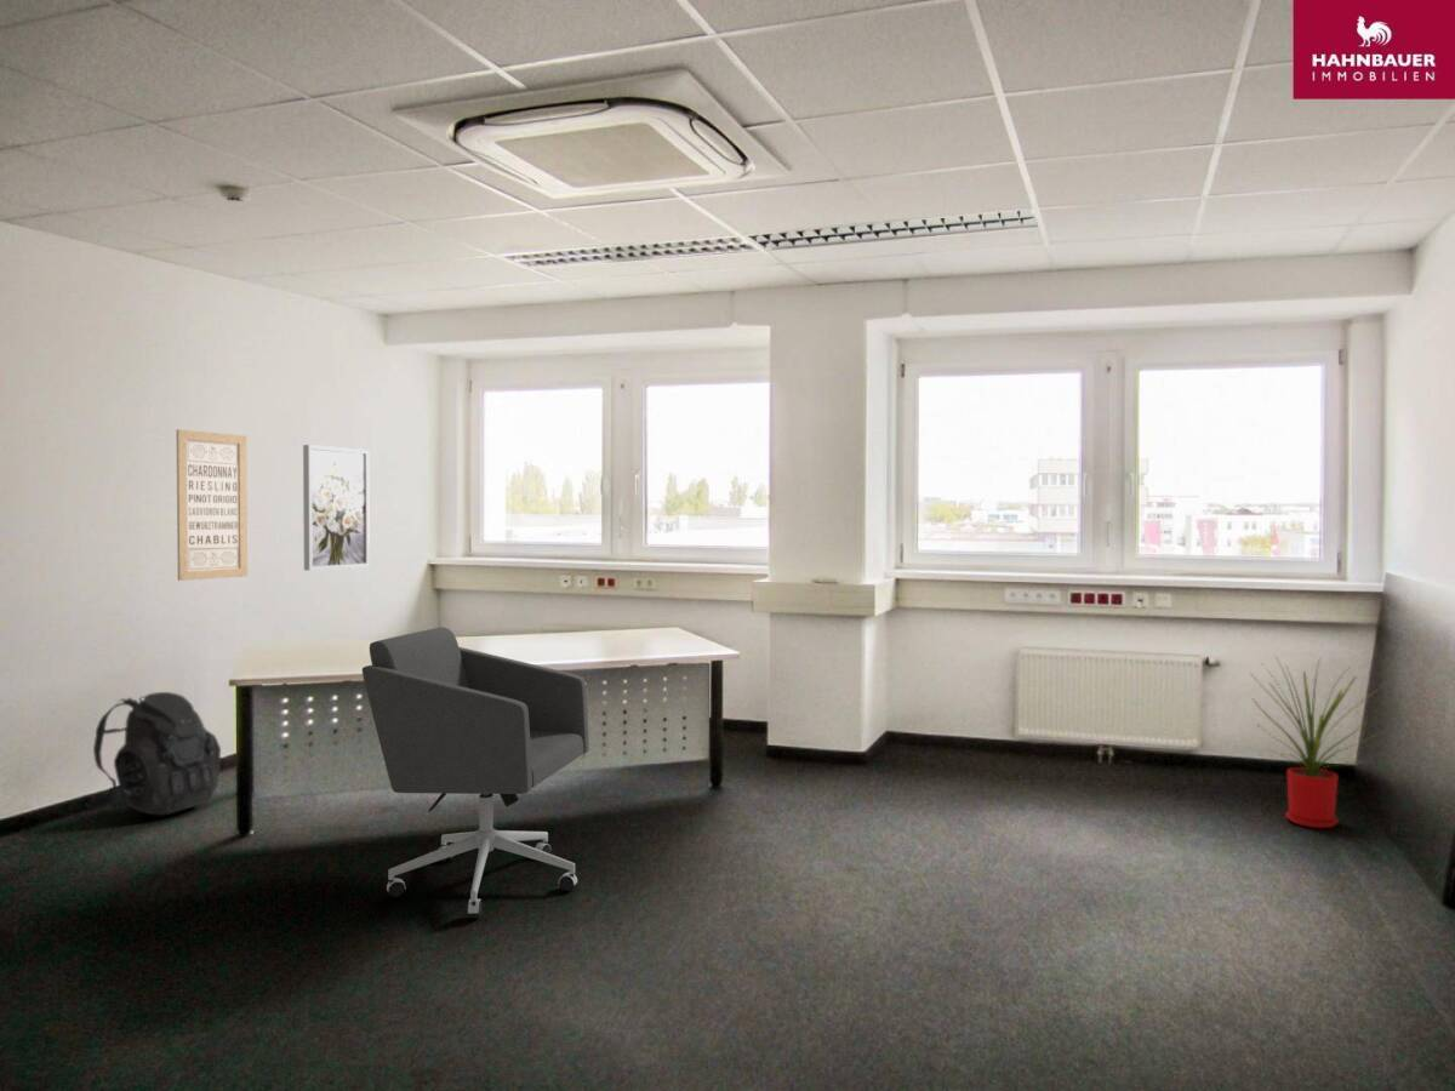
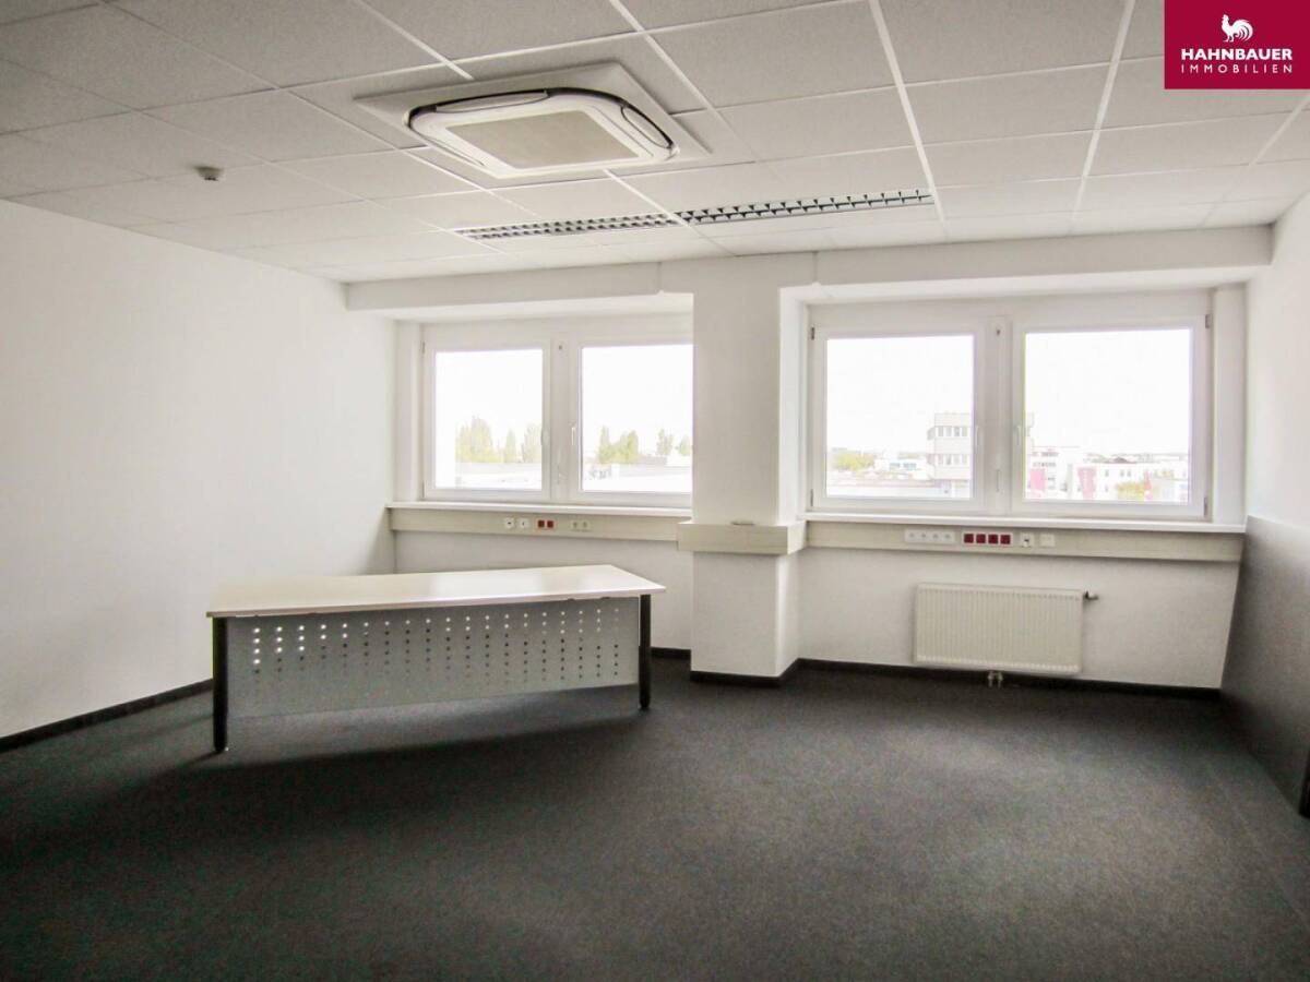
- house plant (1316, 742)
- backpack (158, 750)
- office chair (483, 759)
- wall art (337, 508)
- wall art (212, 505)
